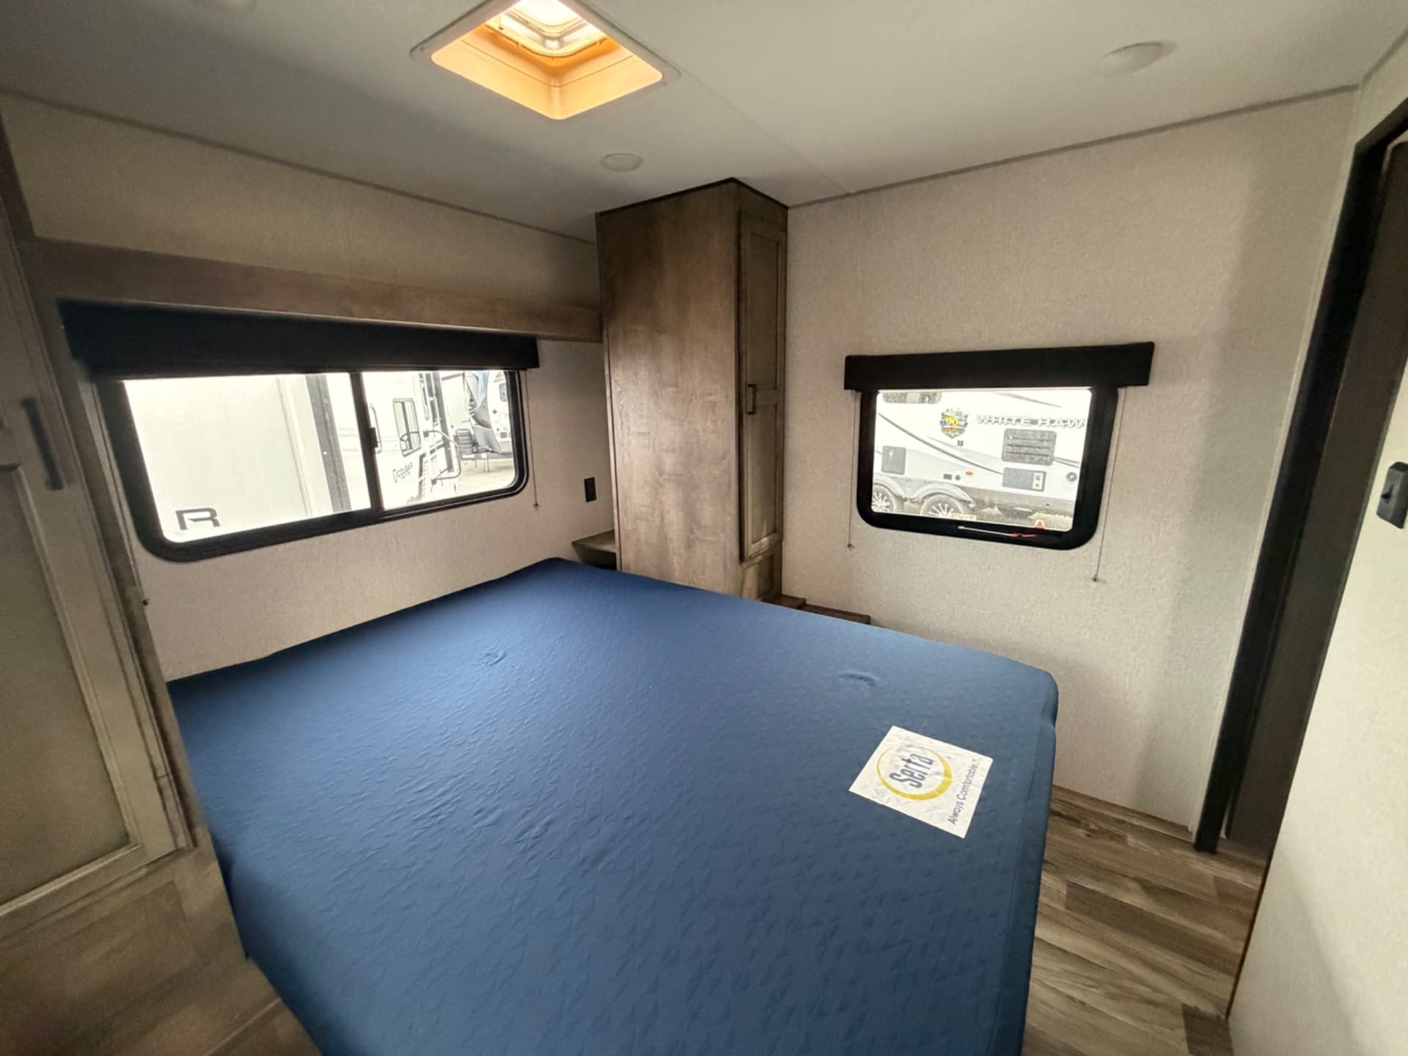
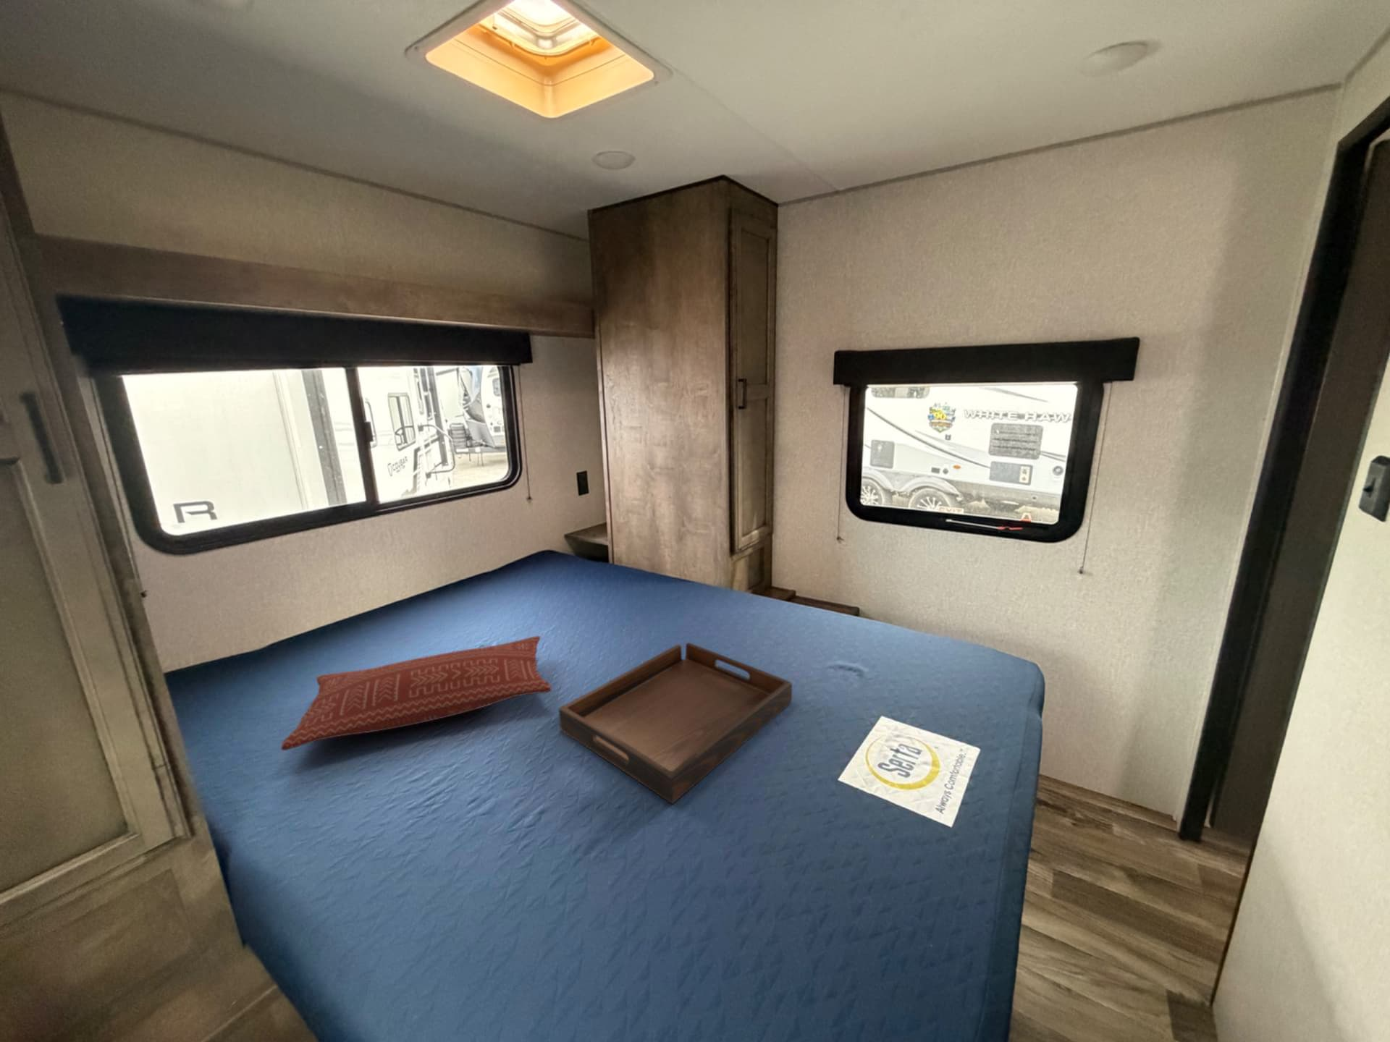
+ serving tray (680, 705)
+ pillow (432, 685)
